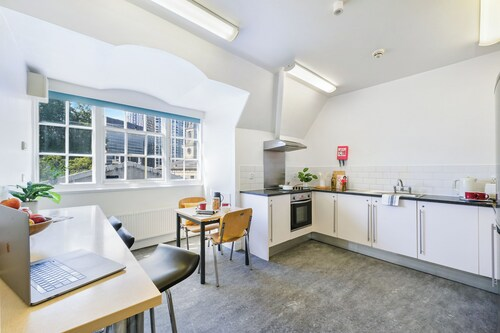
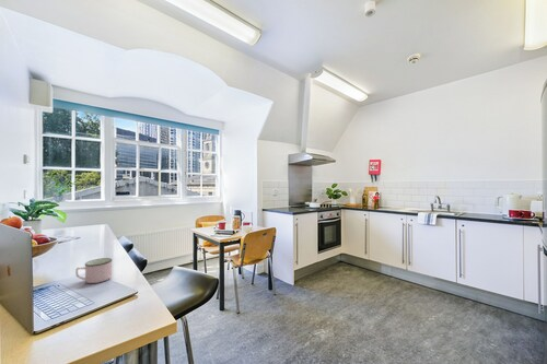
+ mug (94, 271)
